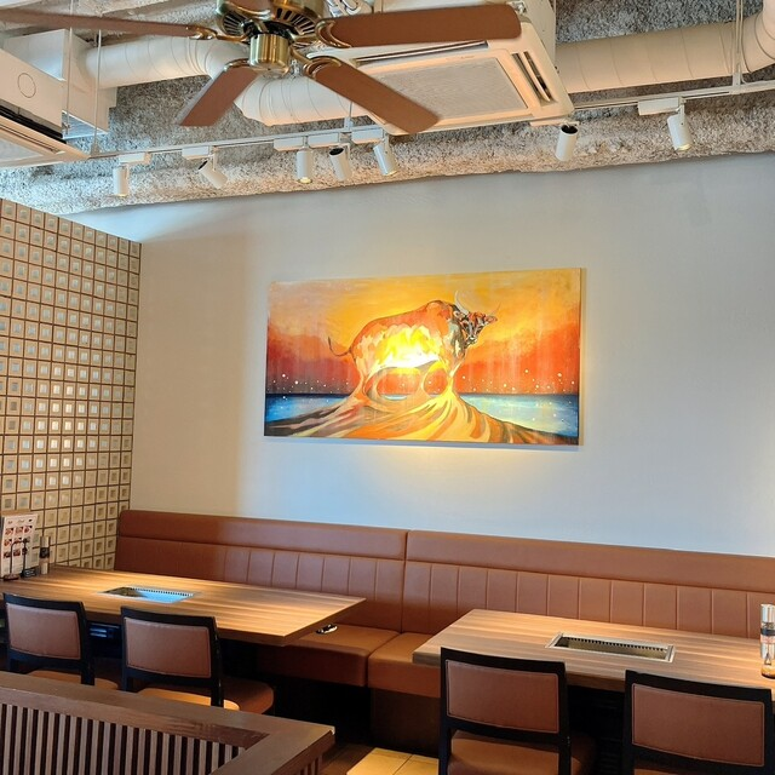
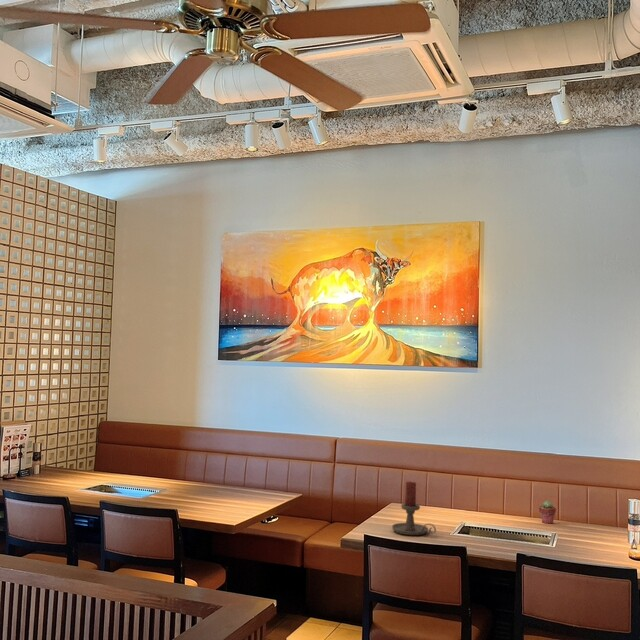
+ potted succulent (547, 511)
+ candle holder (415, 507)
